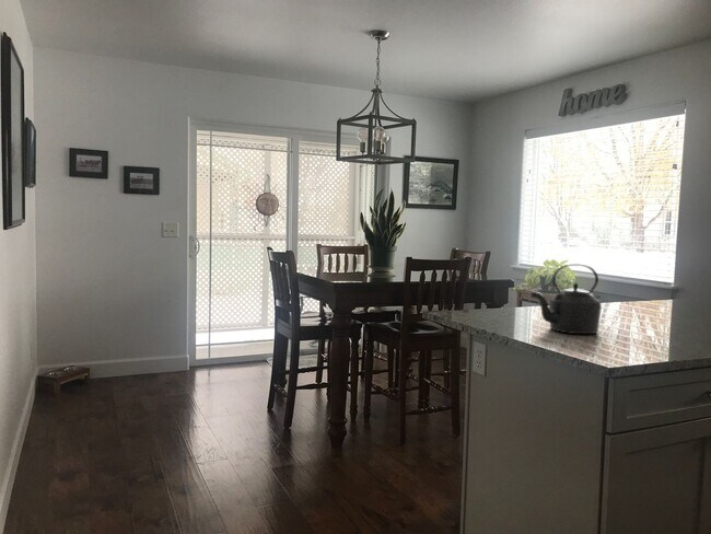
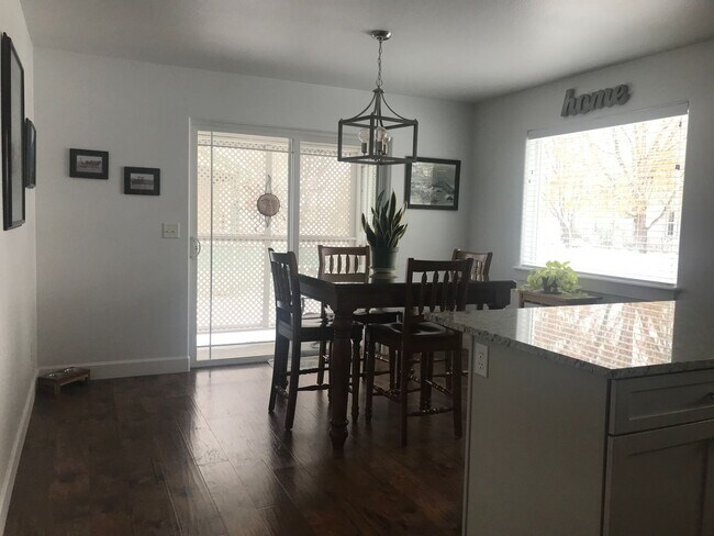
- kettle (564, 297)
